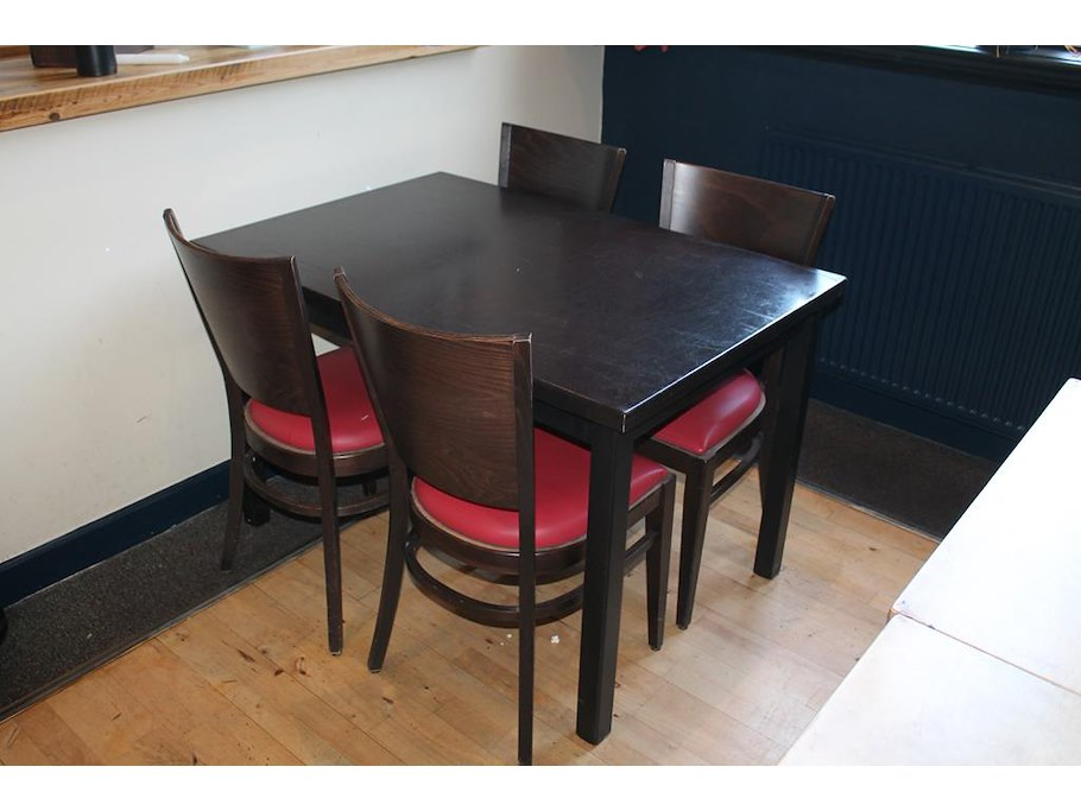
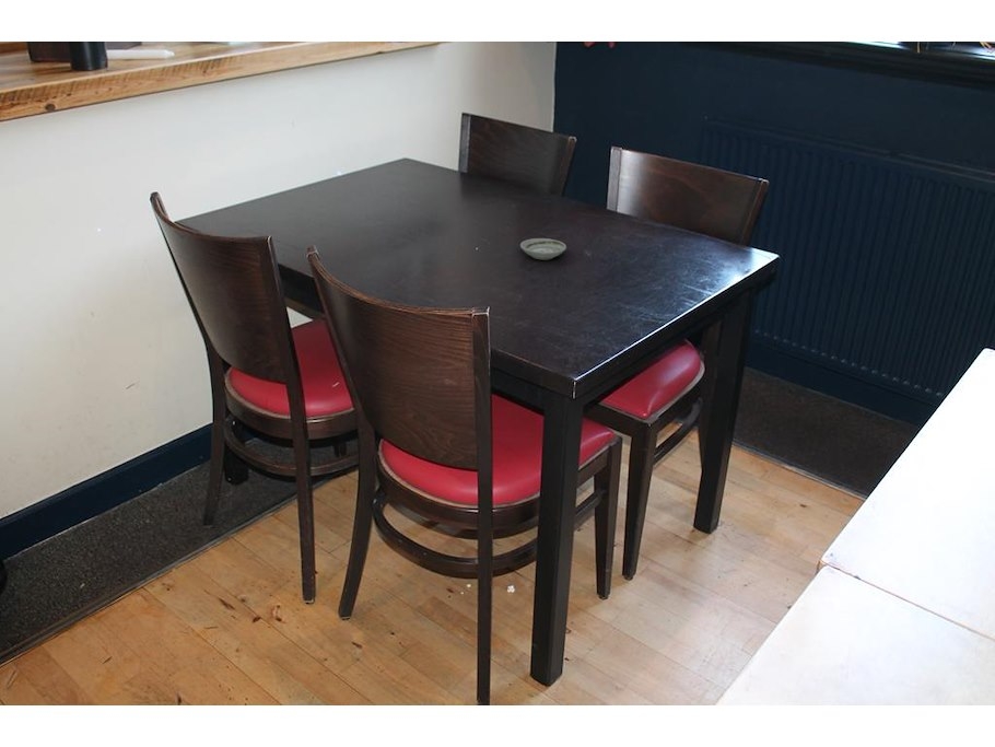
+ saucer (542, 250)
